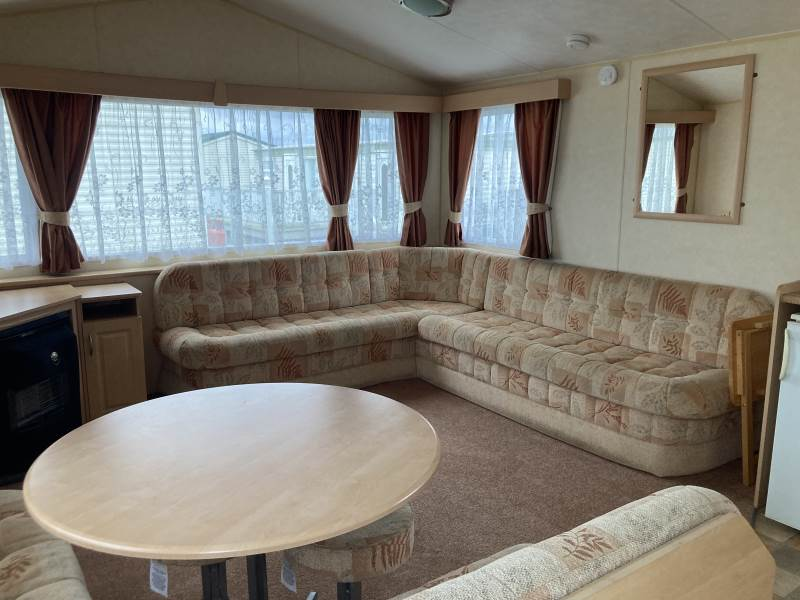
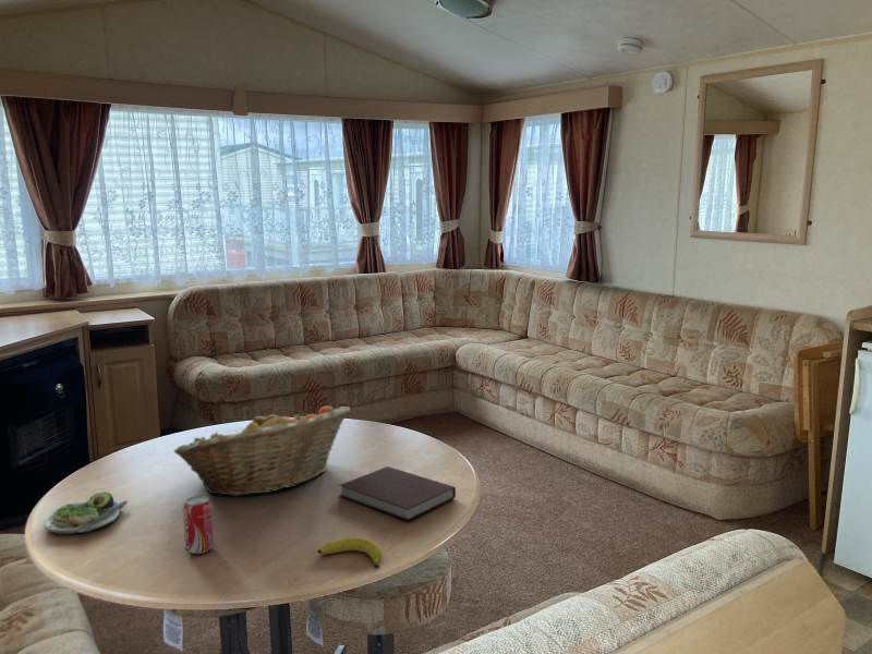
+ fruit (354, 549)
+ beverage can (198, 524)
+ salad plate (85, 510)
+ notebook (397, 491)
+ fruit basket (267, 443)
